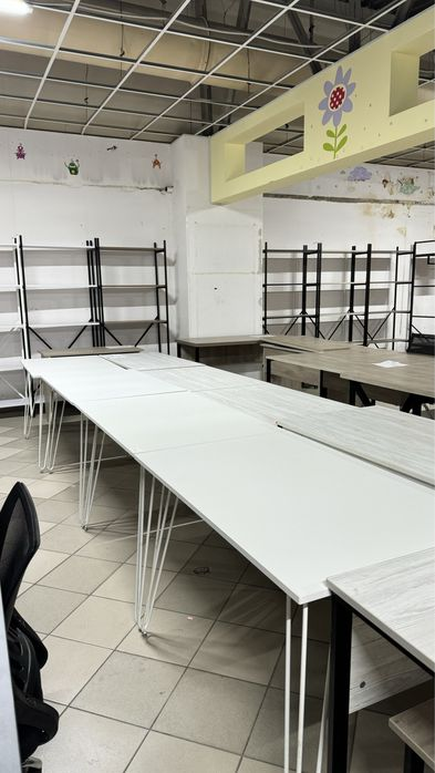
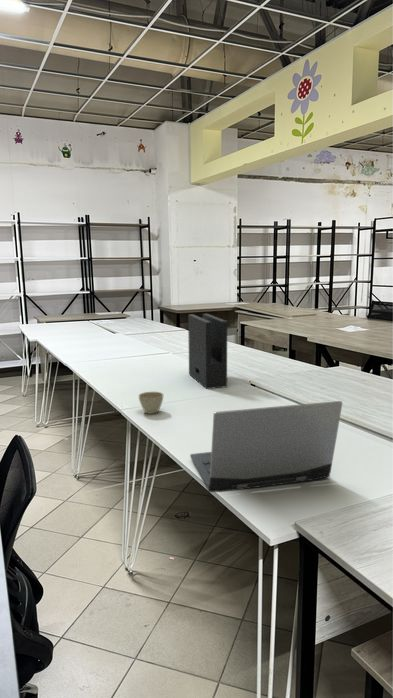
+ file holder (207, 349)
+ flower pot (151, 403)
+ laptop computer (260, 432)
